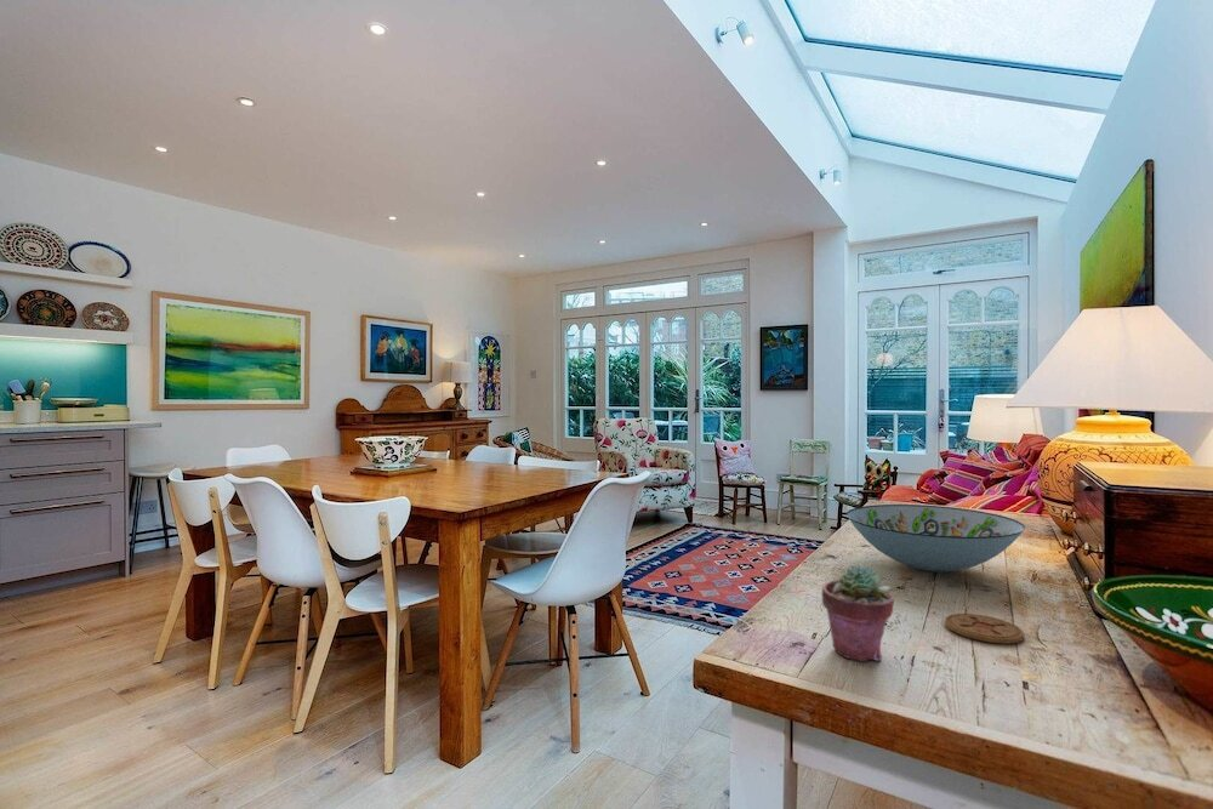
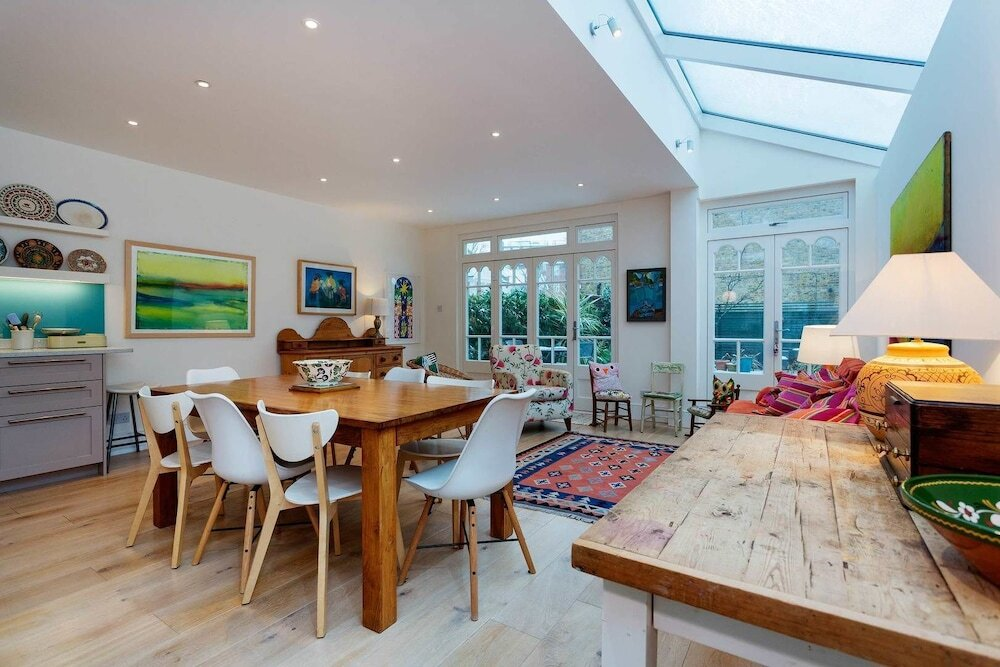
- decorative bowl (929, 541)
- coaster (983, 627)
- potted succulent (856, 608)
